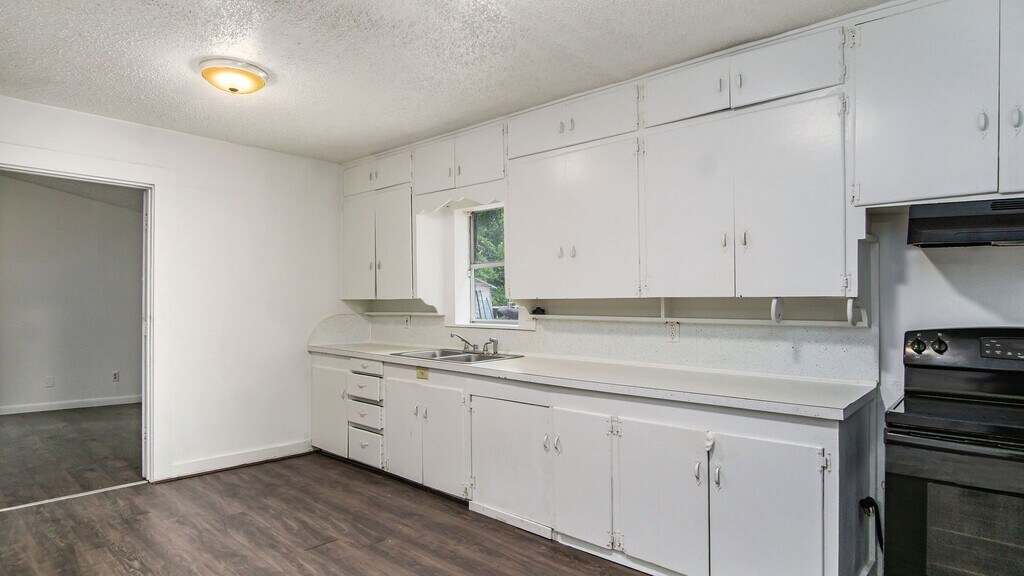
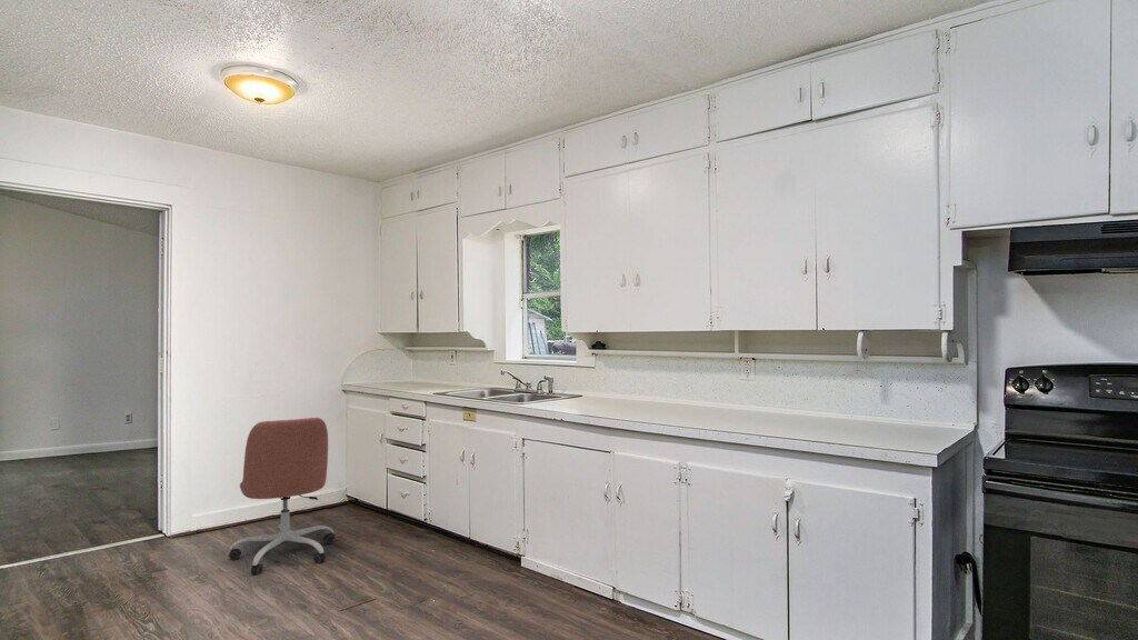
+ office chair (284, 483)
